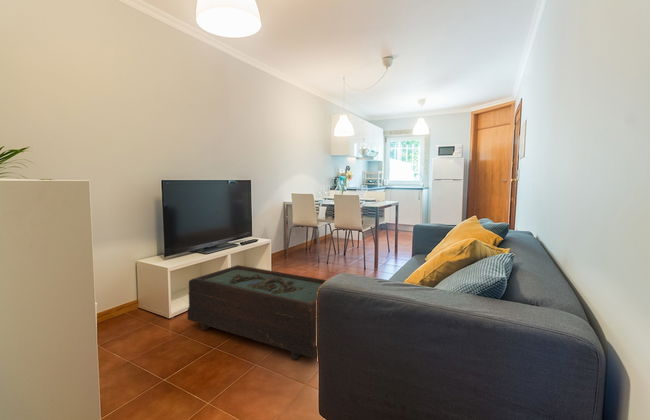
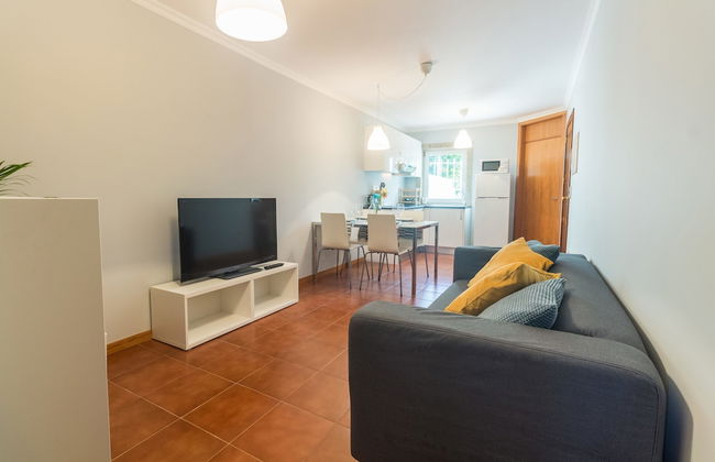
- coffee table (267, 304)
